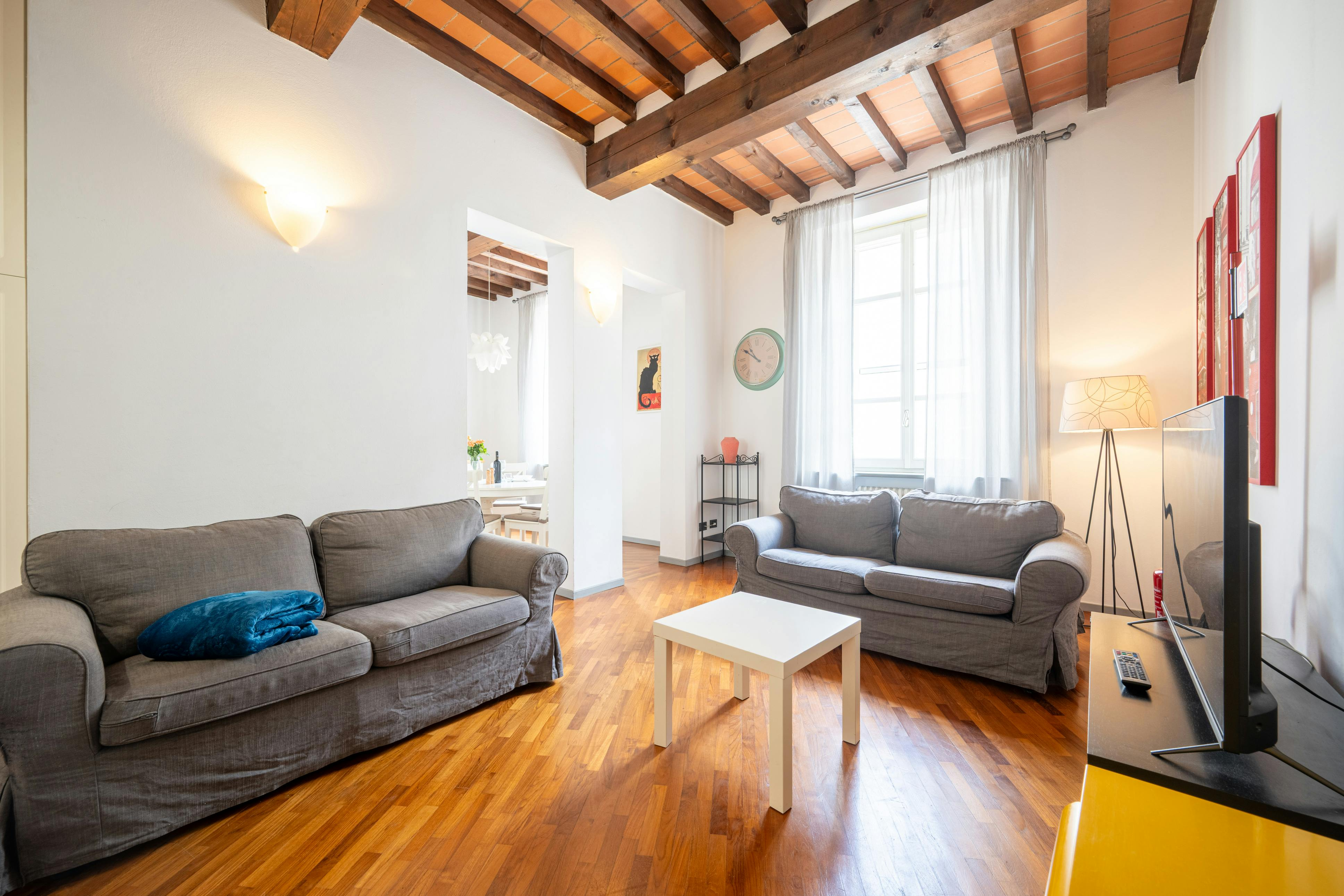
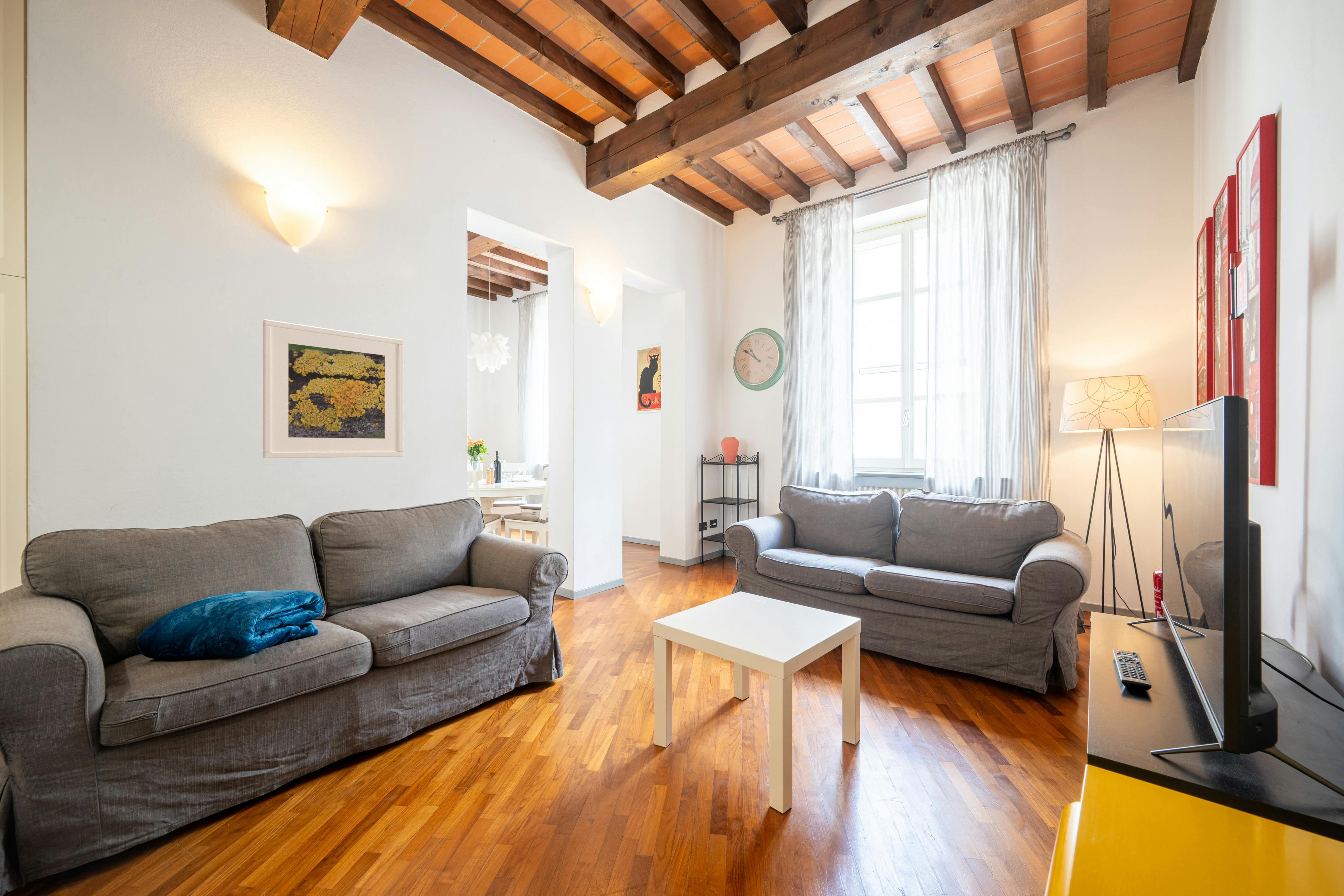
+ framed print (339, 394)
